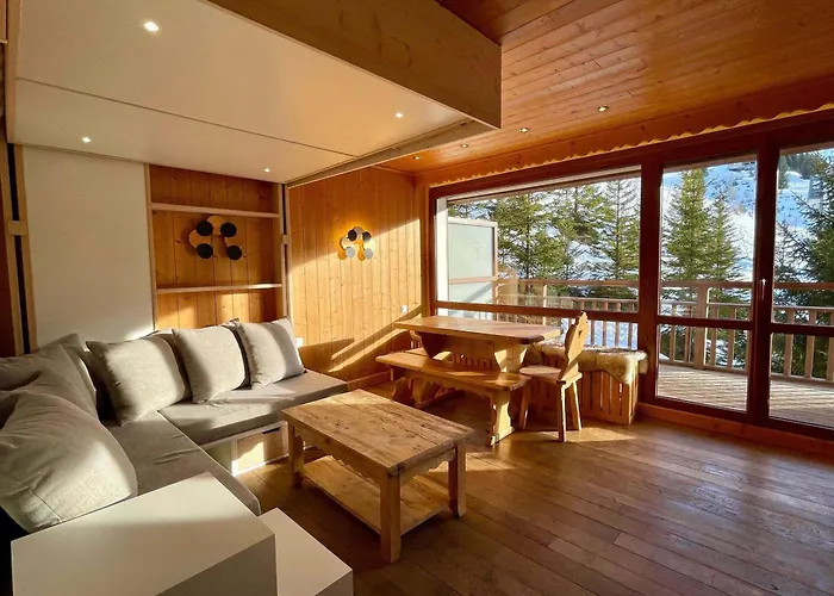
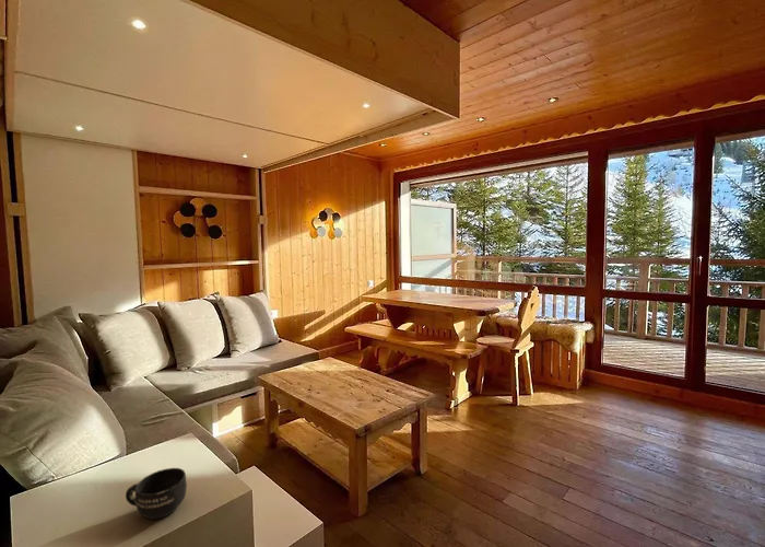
+ mug (155, 493)
